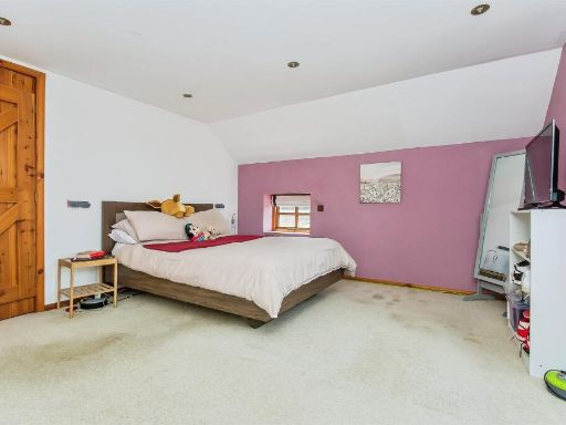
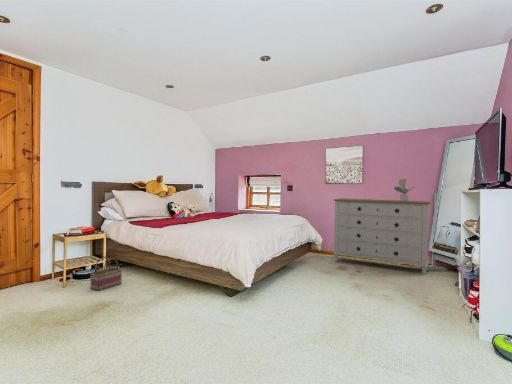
+ dresser (379, 232)
+ potted plant (404, 189)
+ basket (106, 271)
